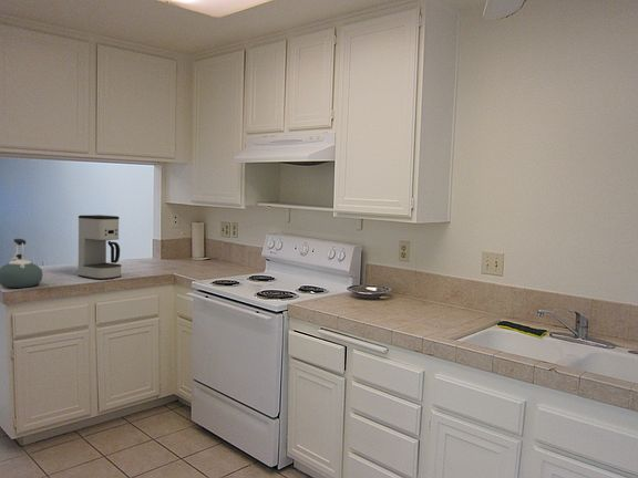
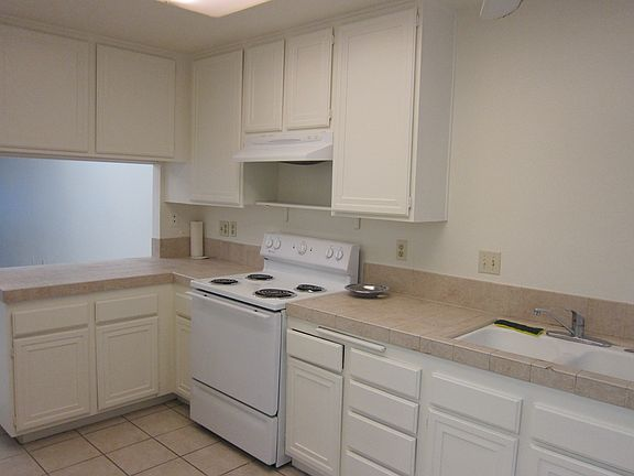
- kettle (19, 261)
- coffee maker (103, 246)
